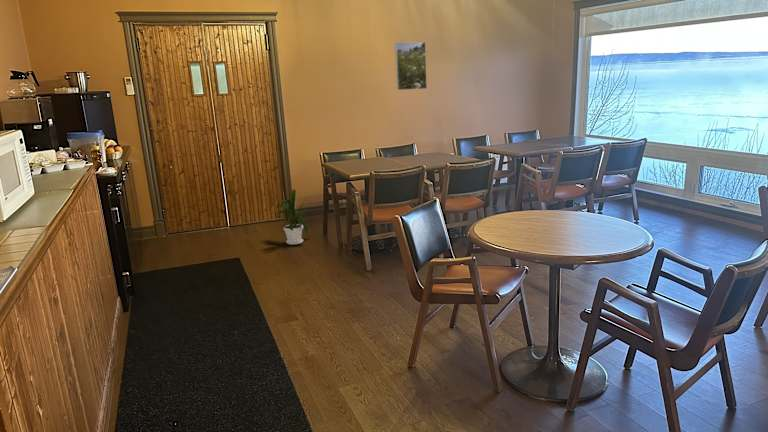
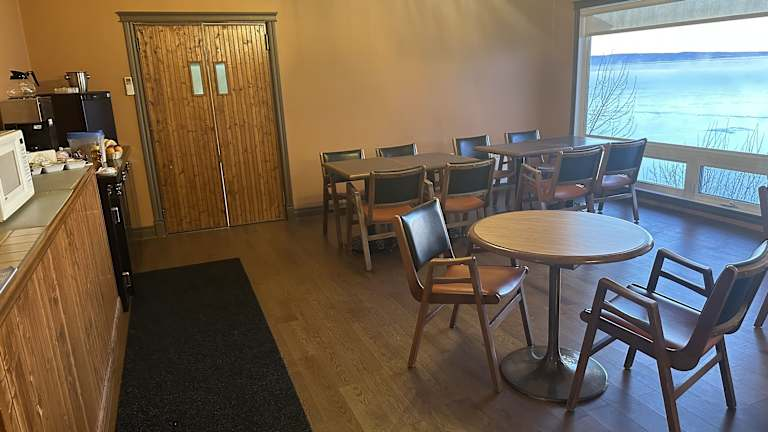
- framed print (411, 66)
- house plant (291, 217)
